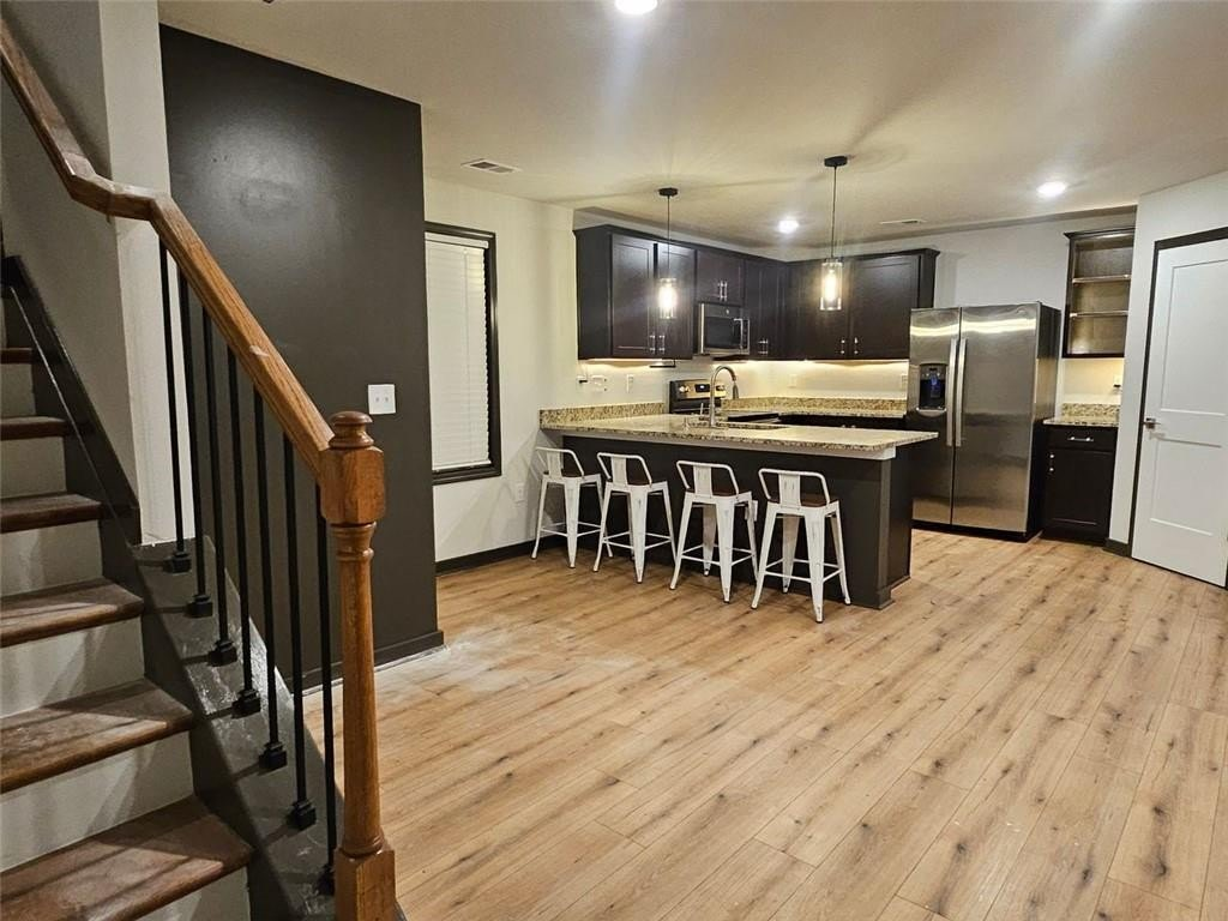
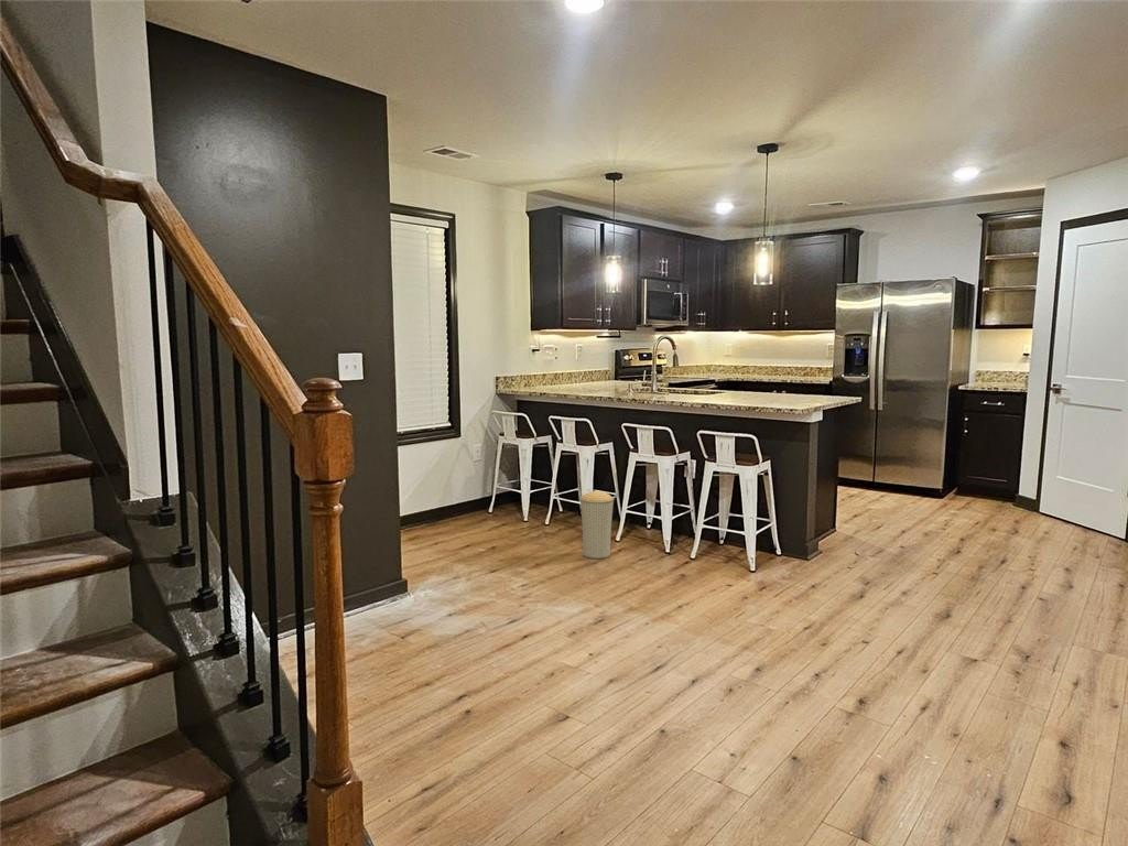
+ trash can (596, 523)
